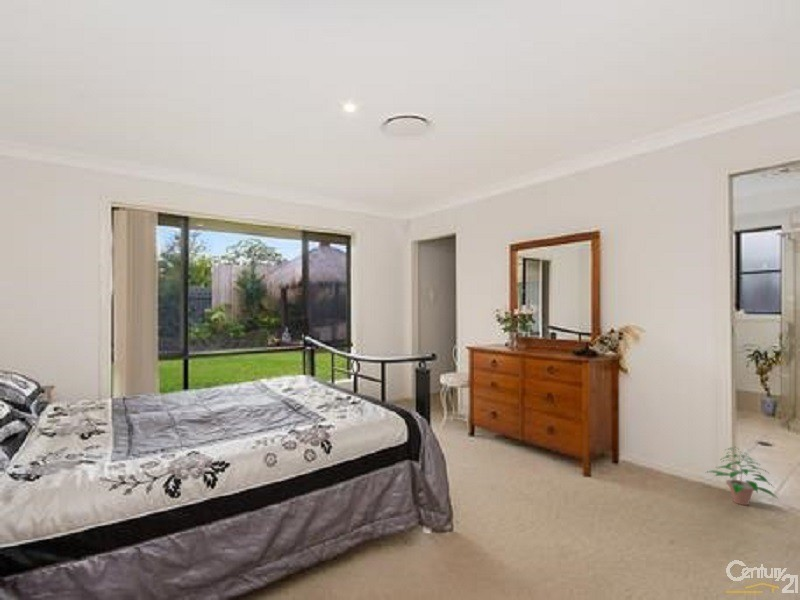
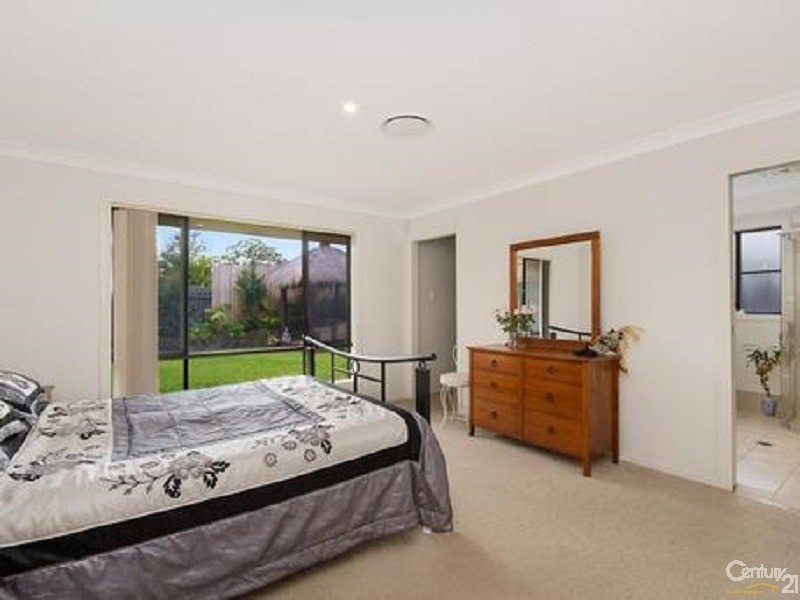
- potted plant (741, 476)
